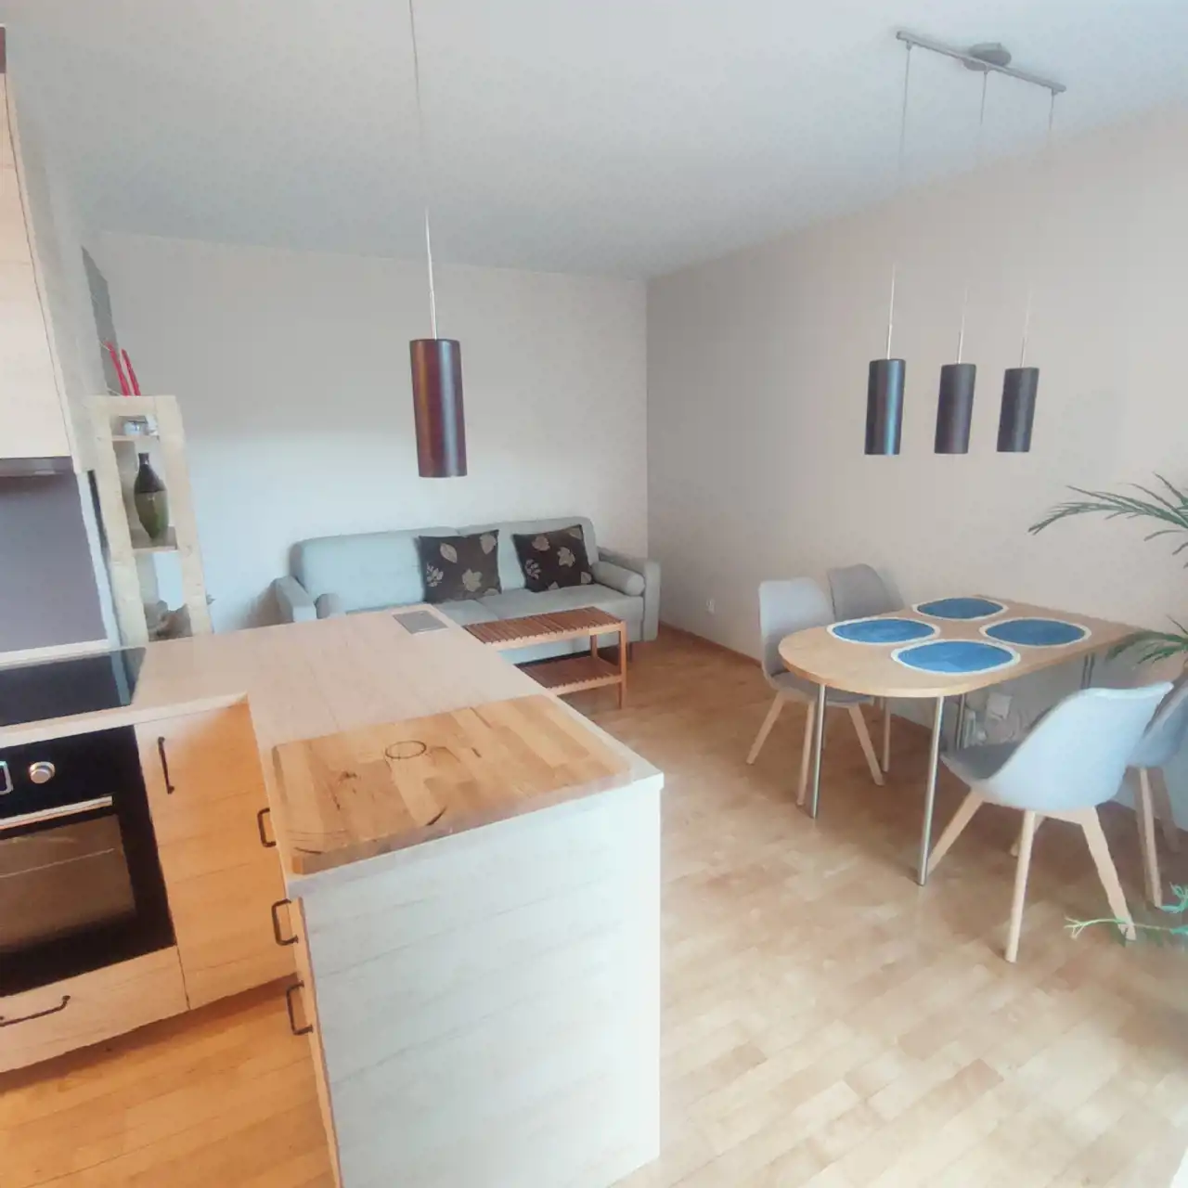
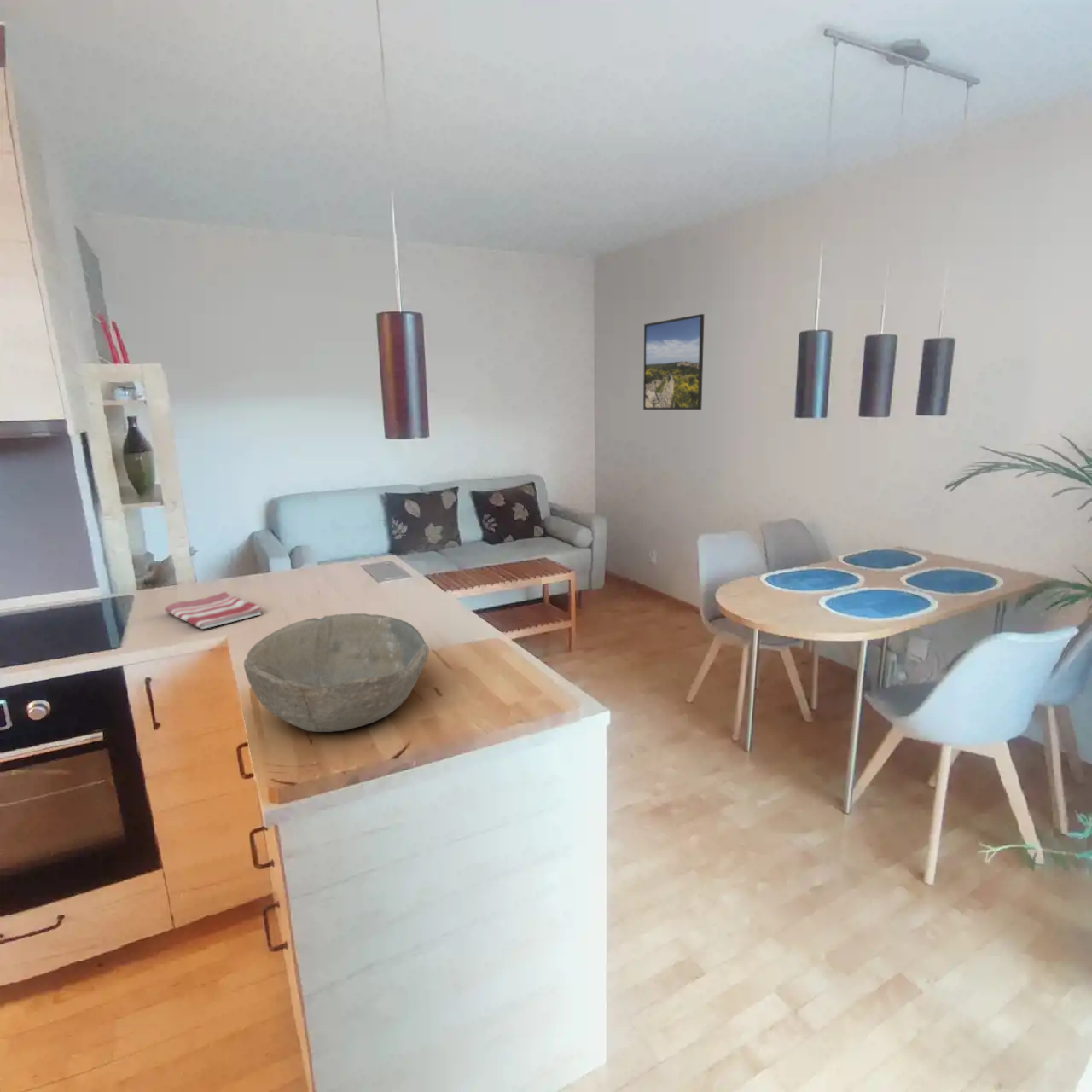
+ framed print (671, 365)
+ dish towel (213, 609)
+ bowl (341, 675)
